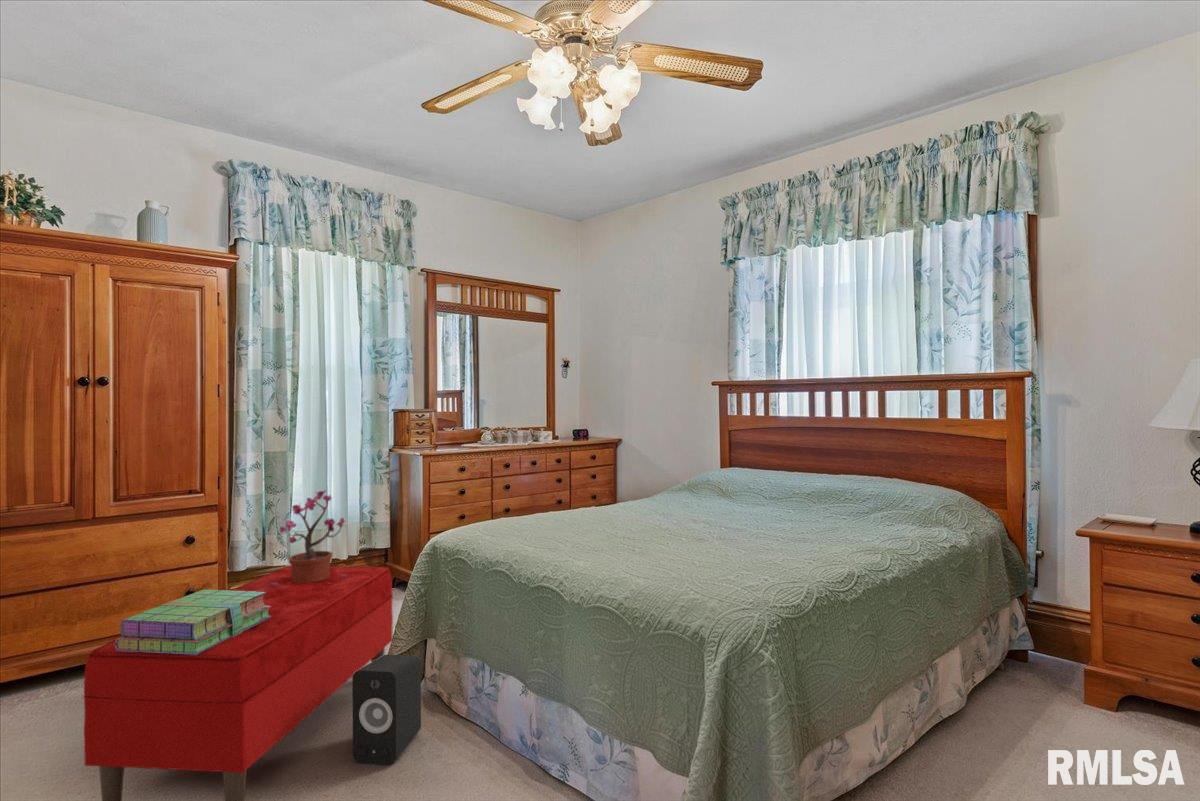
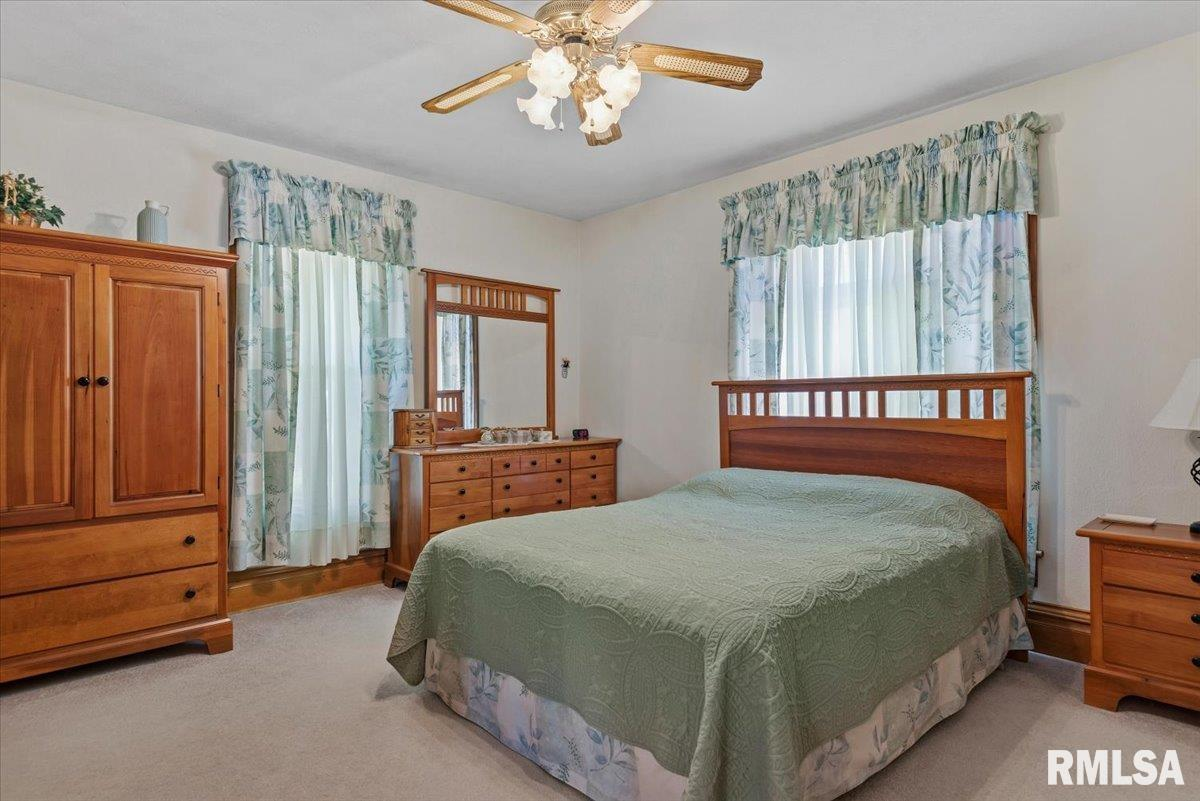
- speaker (387, 703)
- bench (270, 666)
- potted plant (306, 535)
- stack of books (198, 618)
